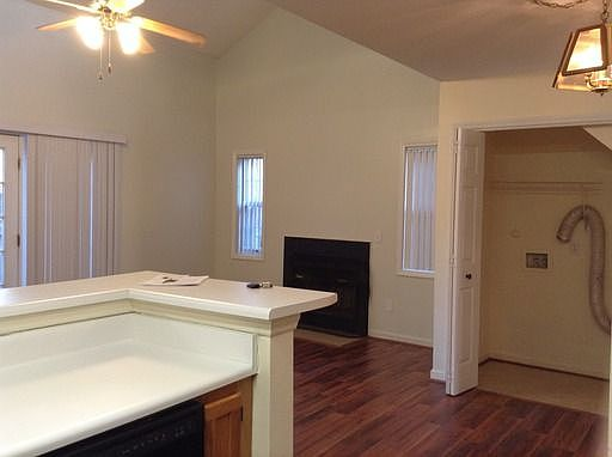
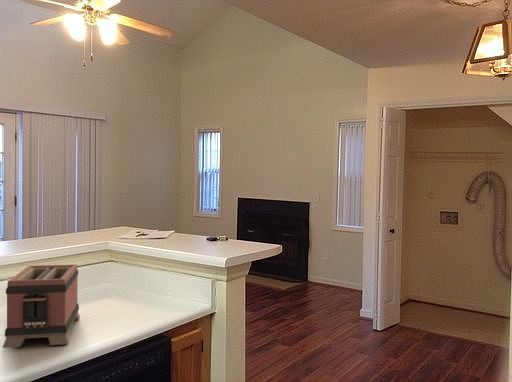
+ toaster (44, 302)
